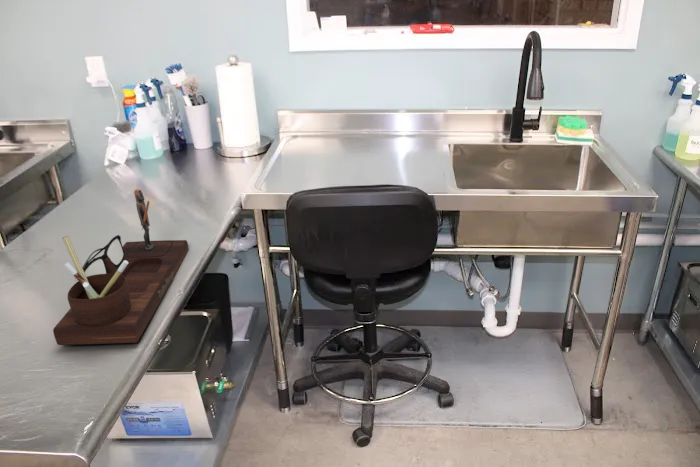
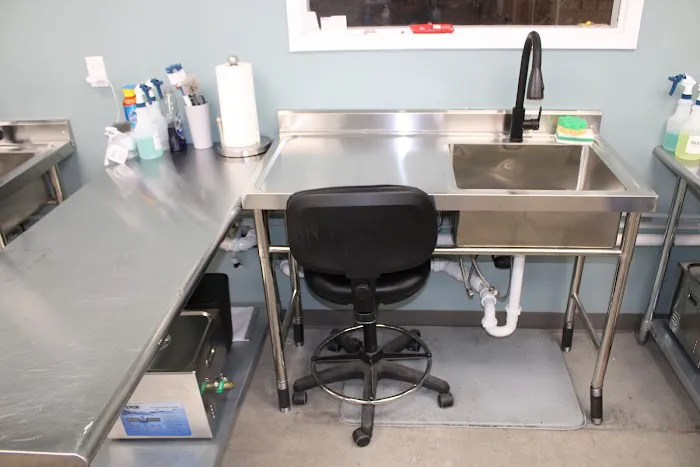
- desk organizer (119, 258)
